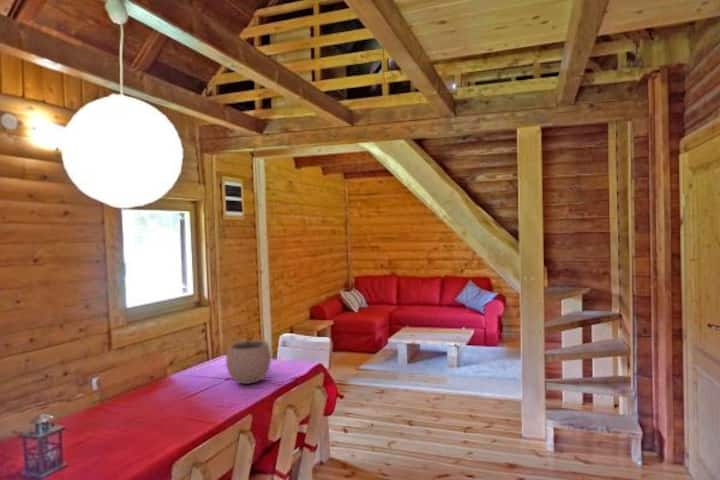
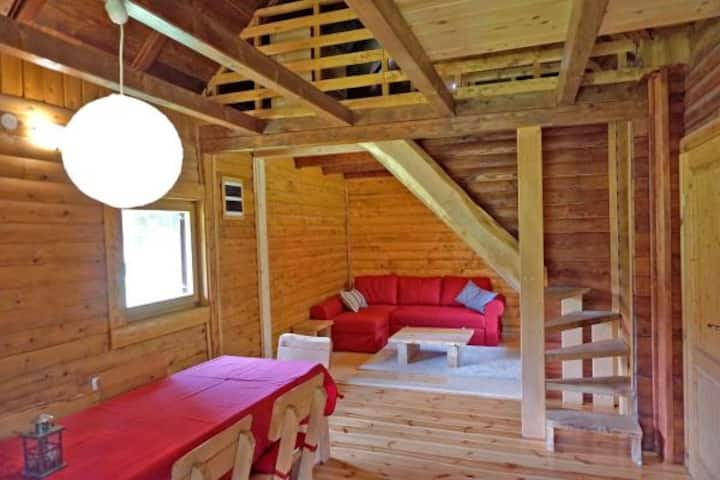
- plant pot (248, 354)
